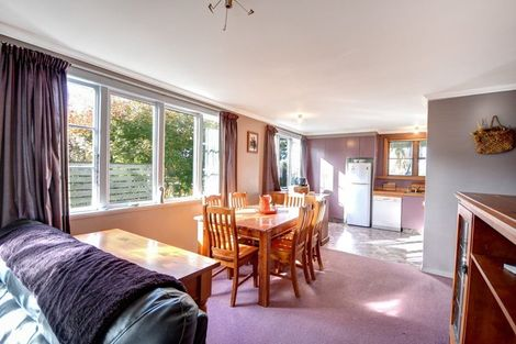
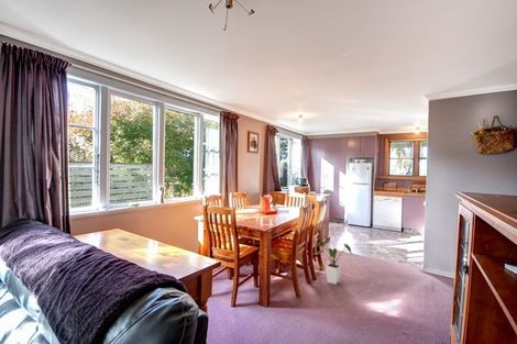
+ house plant (333, 260)
